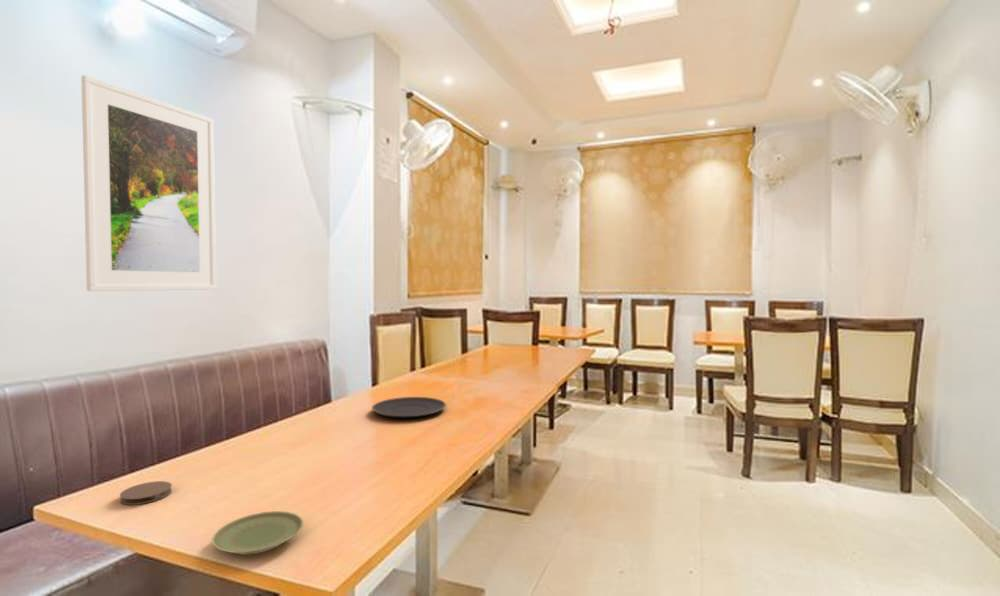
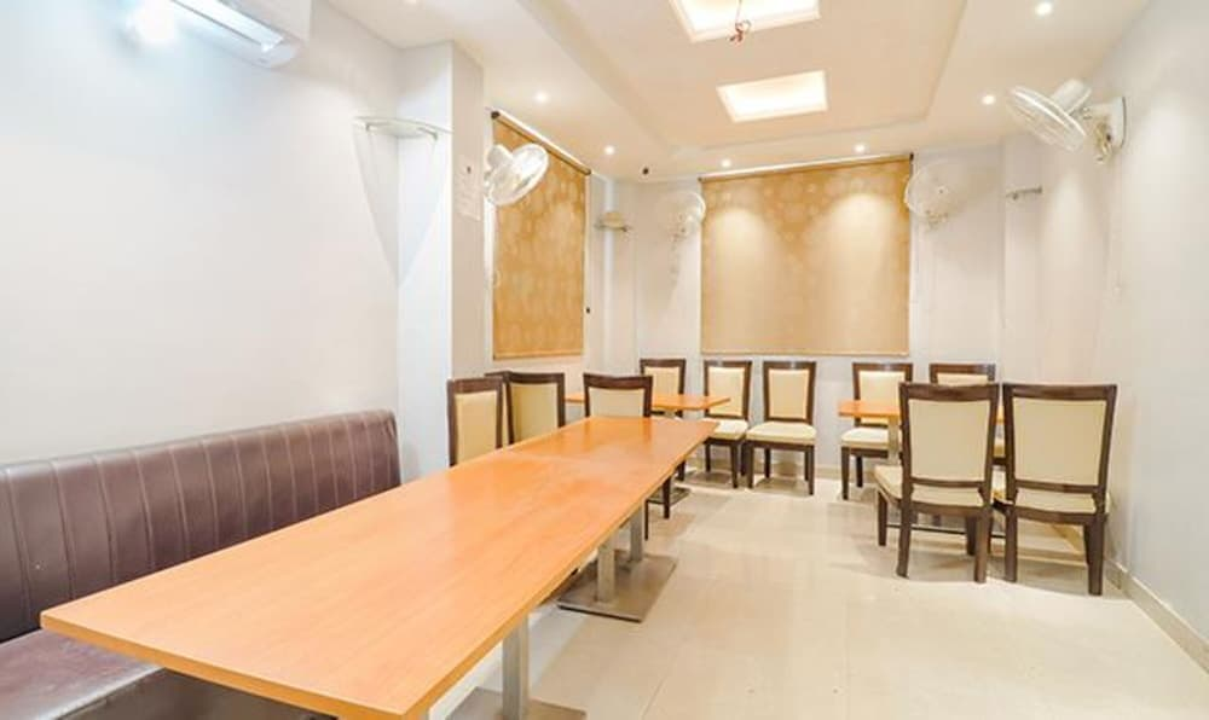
- coaster (146, 492)
- plate (409, 407)
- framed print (157, 195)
- plate (259, 535)
